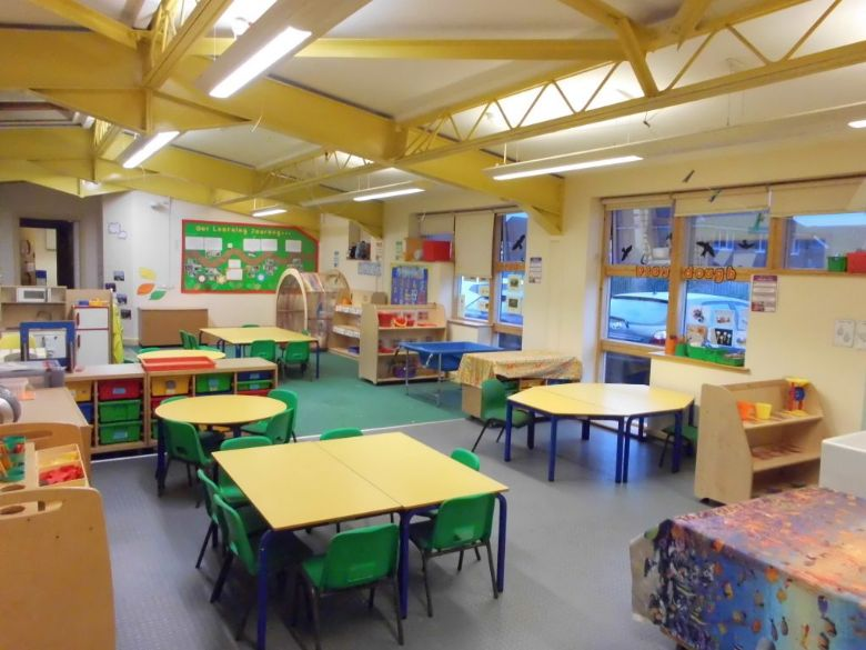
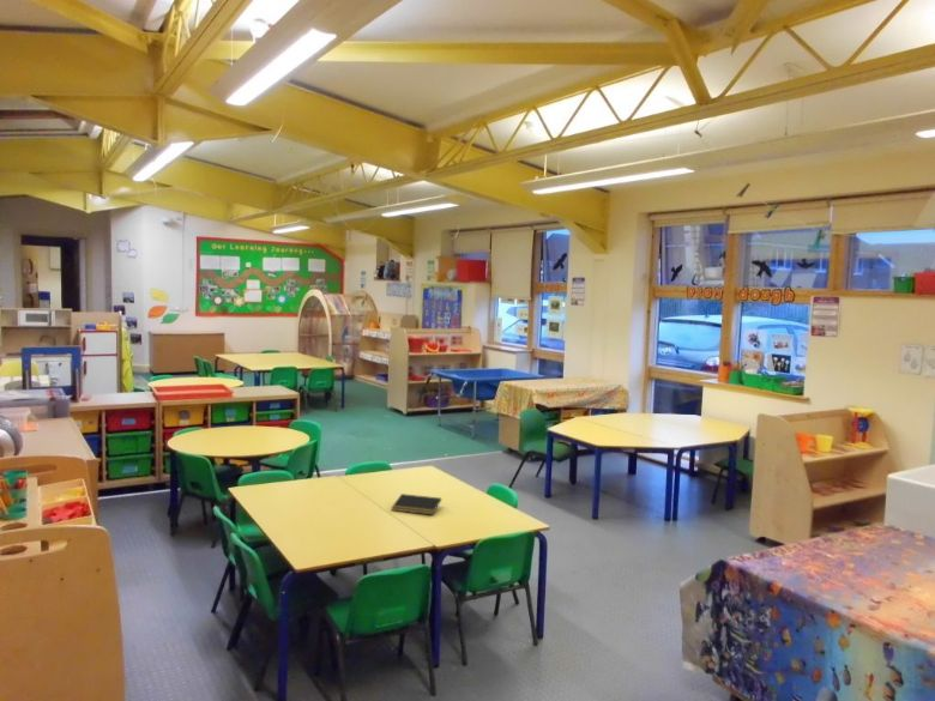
+ notepad (416, 503)
